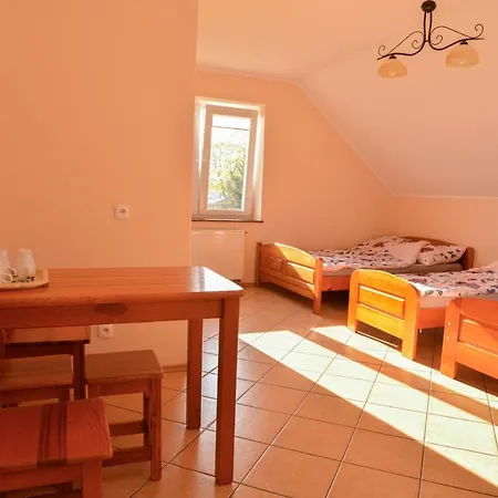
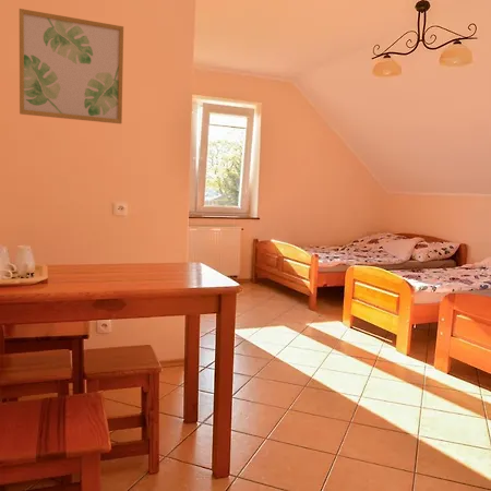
+ wall art (72, 69)
